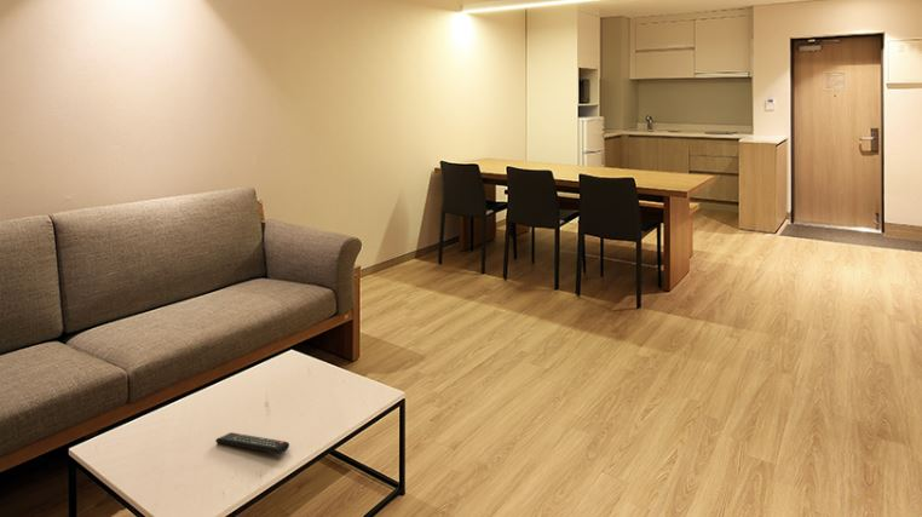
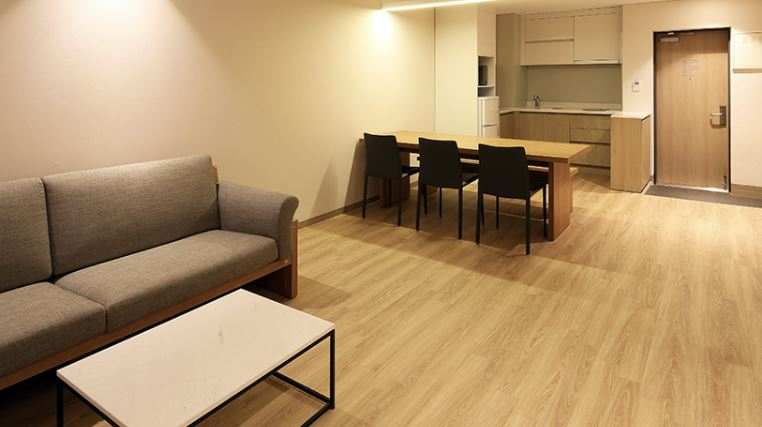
- remote control (252, 443)
